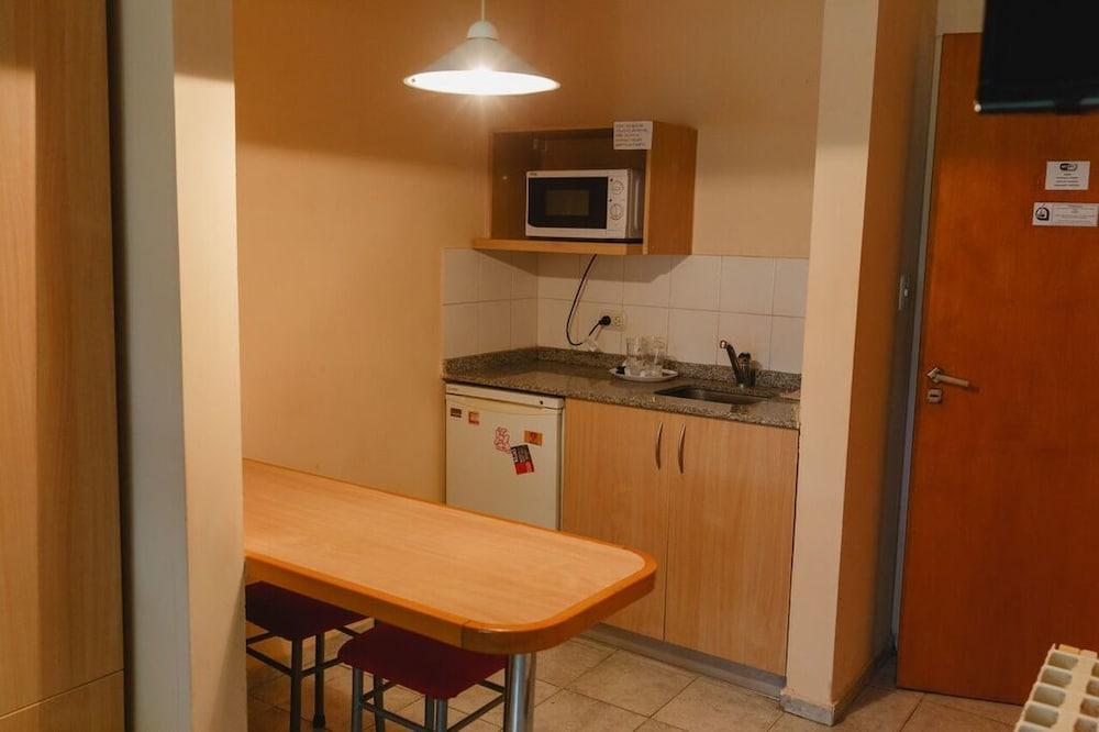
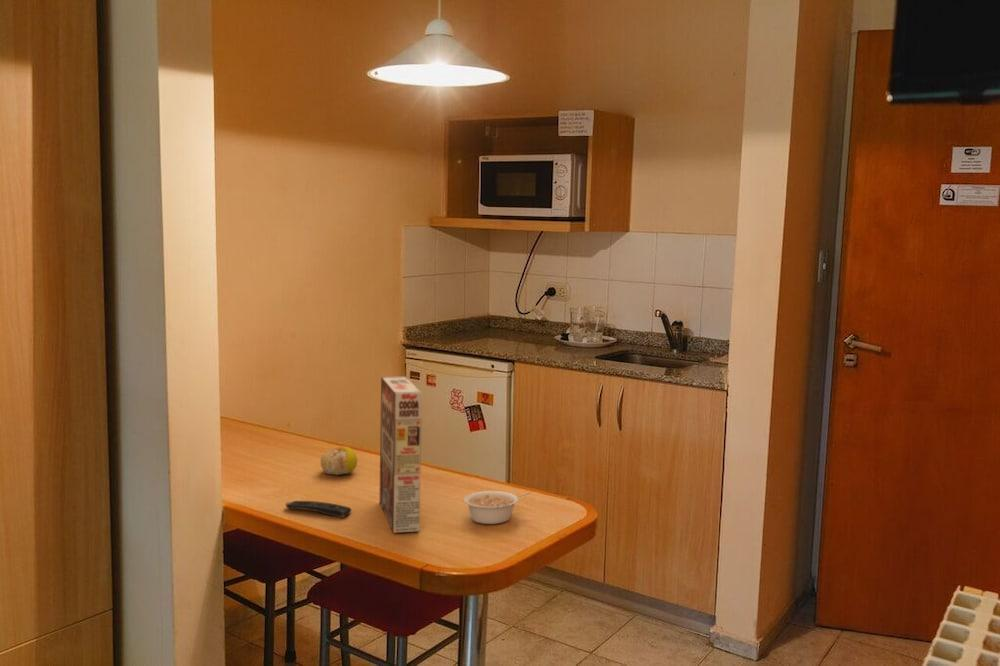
+ fruit (338, 460)
+ legume (492, 506)
+ remote control (316, 507)
+ cereal box (399, 450)
